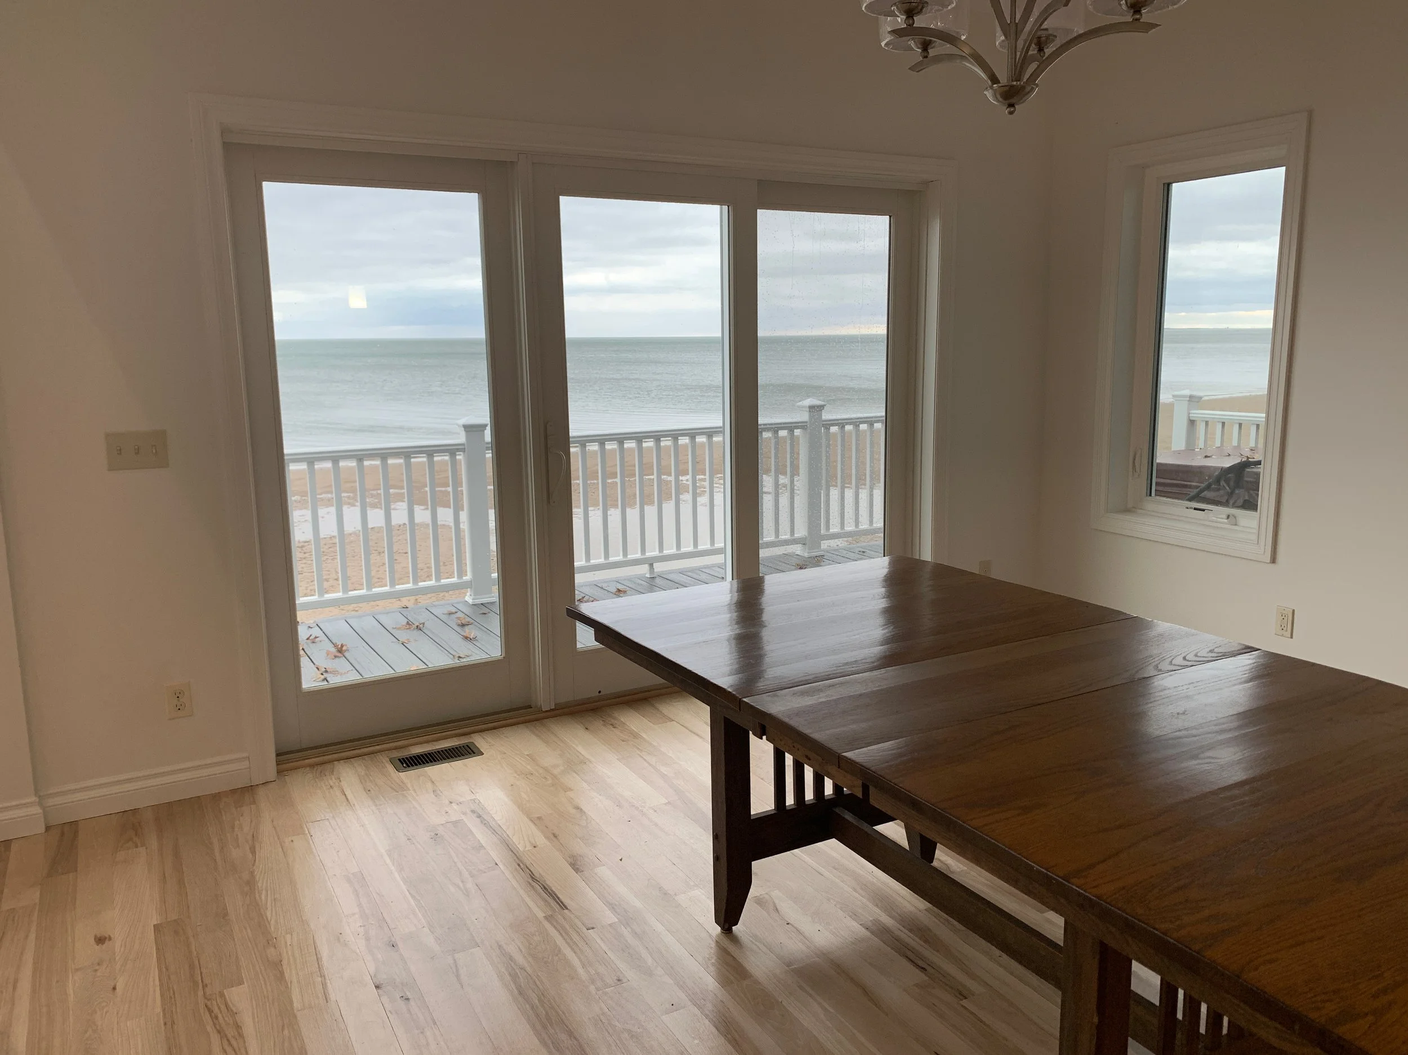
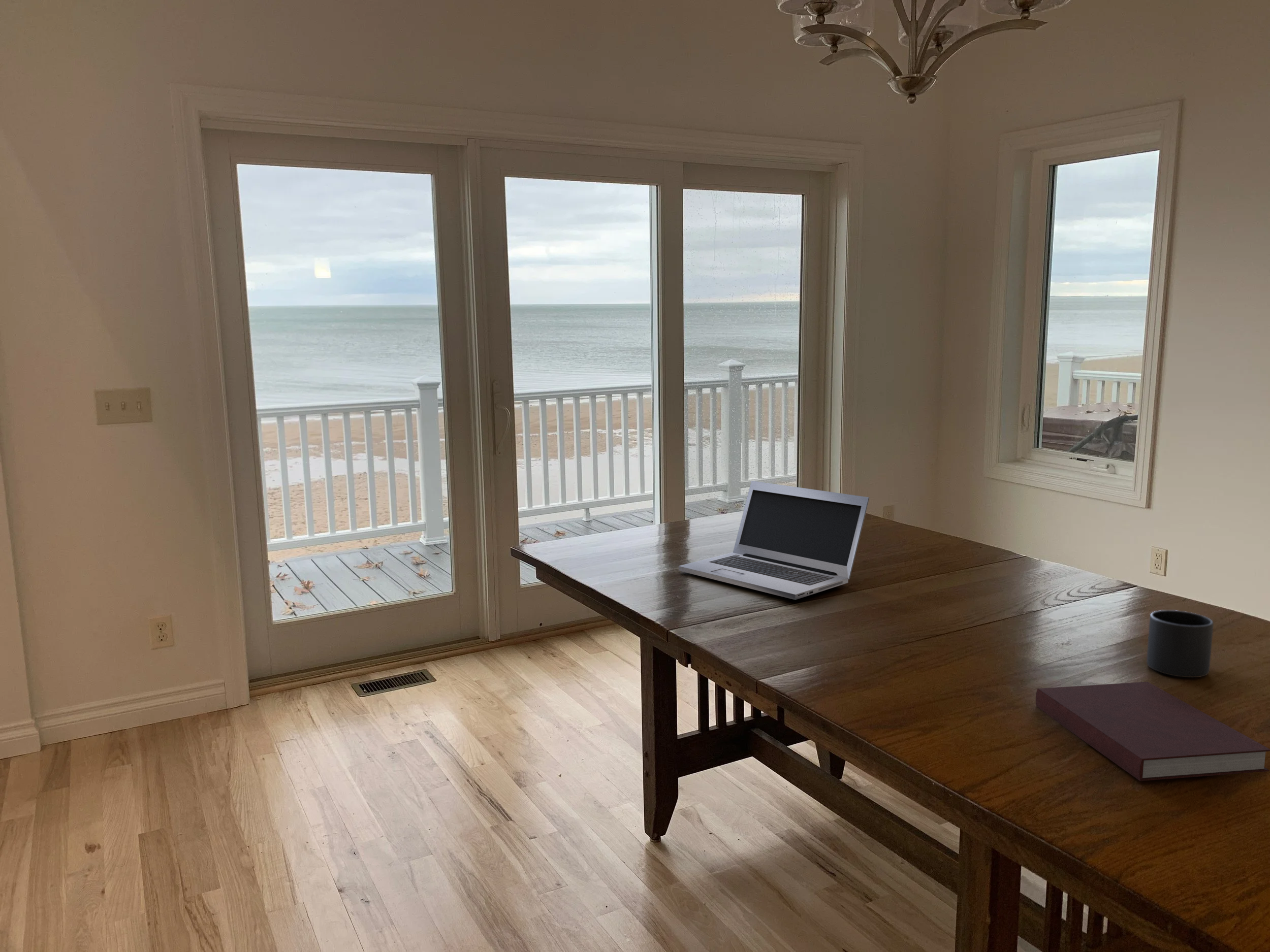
+ mug (1185, 642)
+ laptop (772, 536)
+ notebook (1144, 727)
